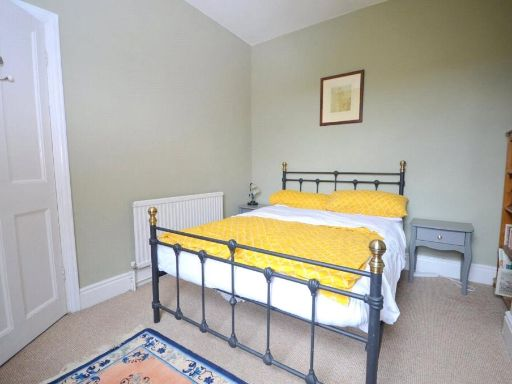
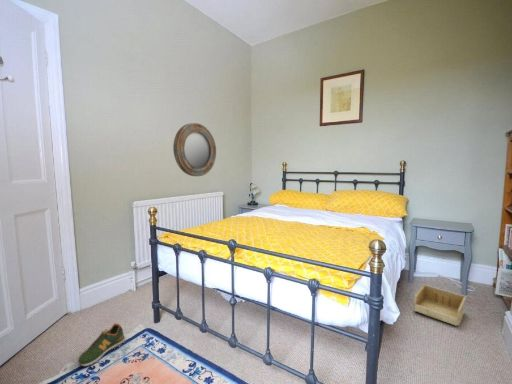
+ home mirror (196, 150)
+ shoe (102, 342)
+ storage bin (439, 303)
